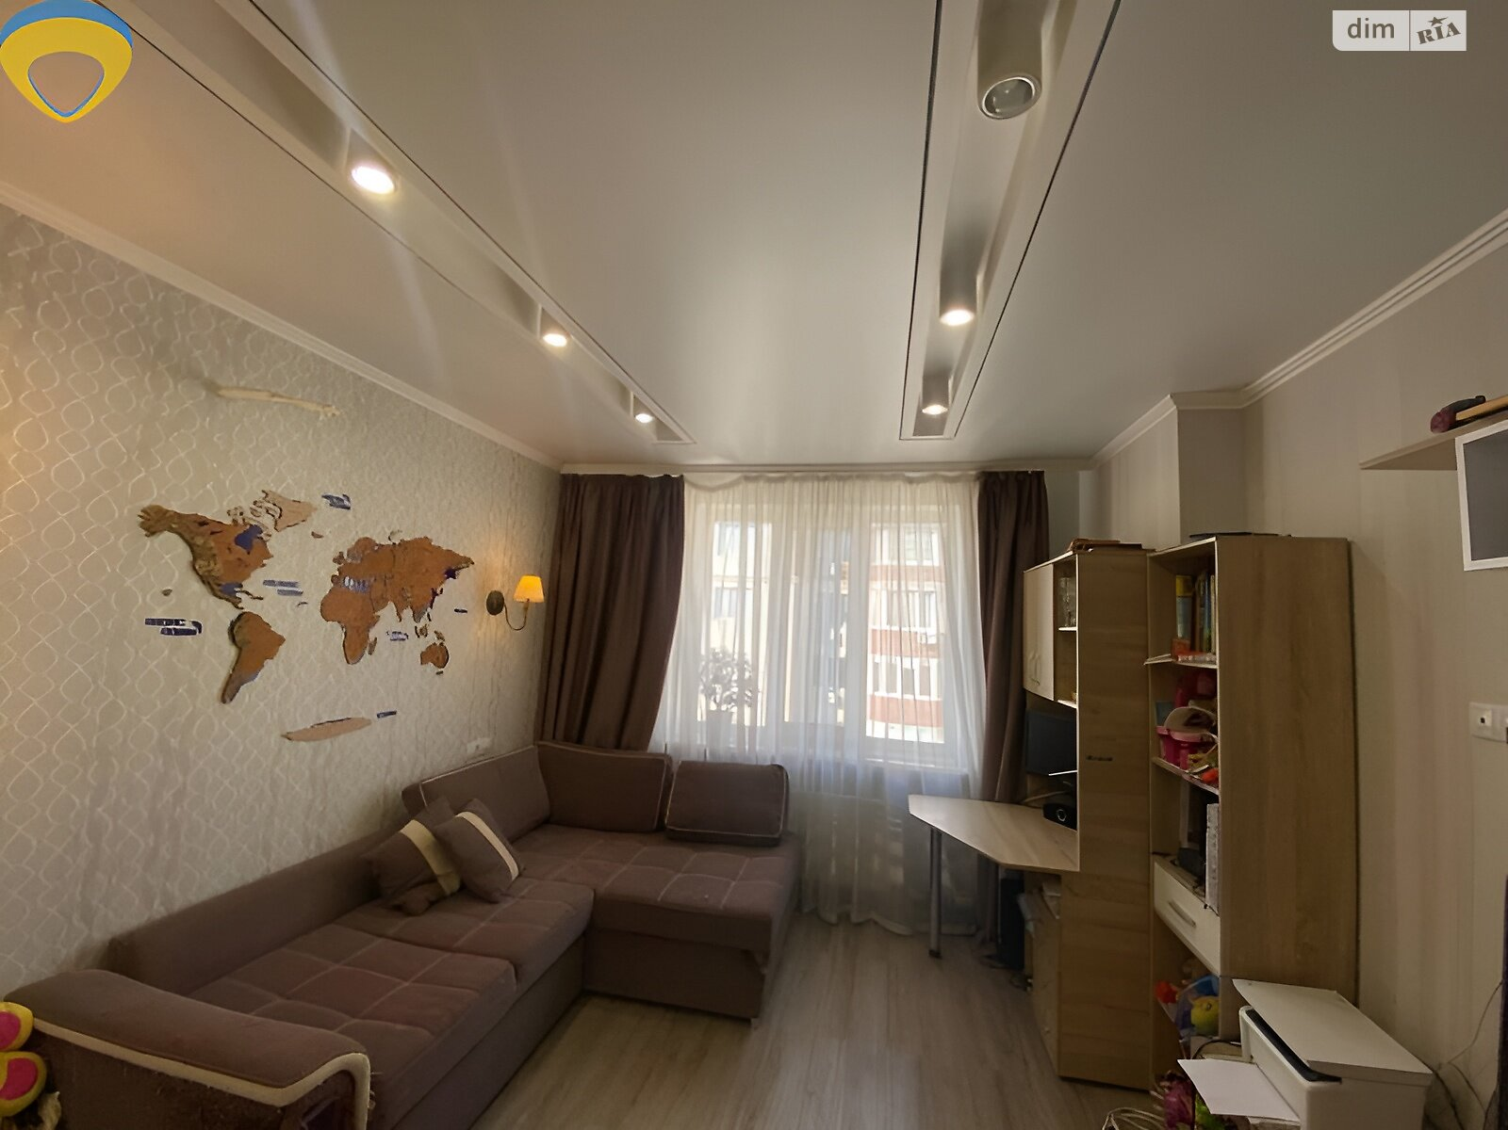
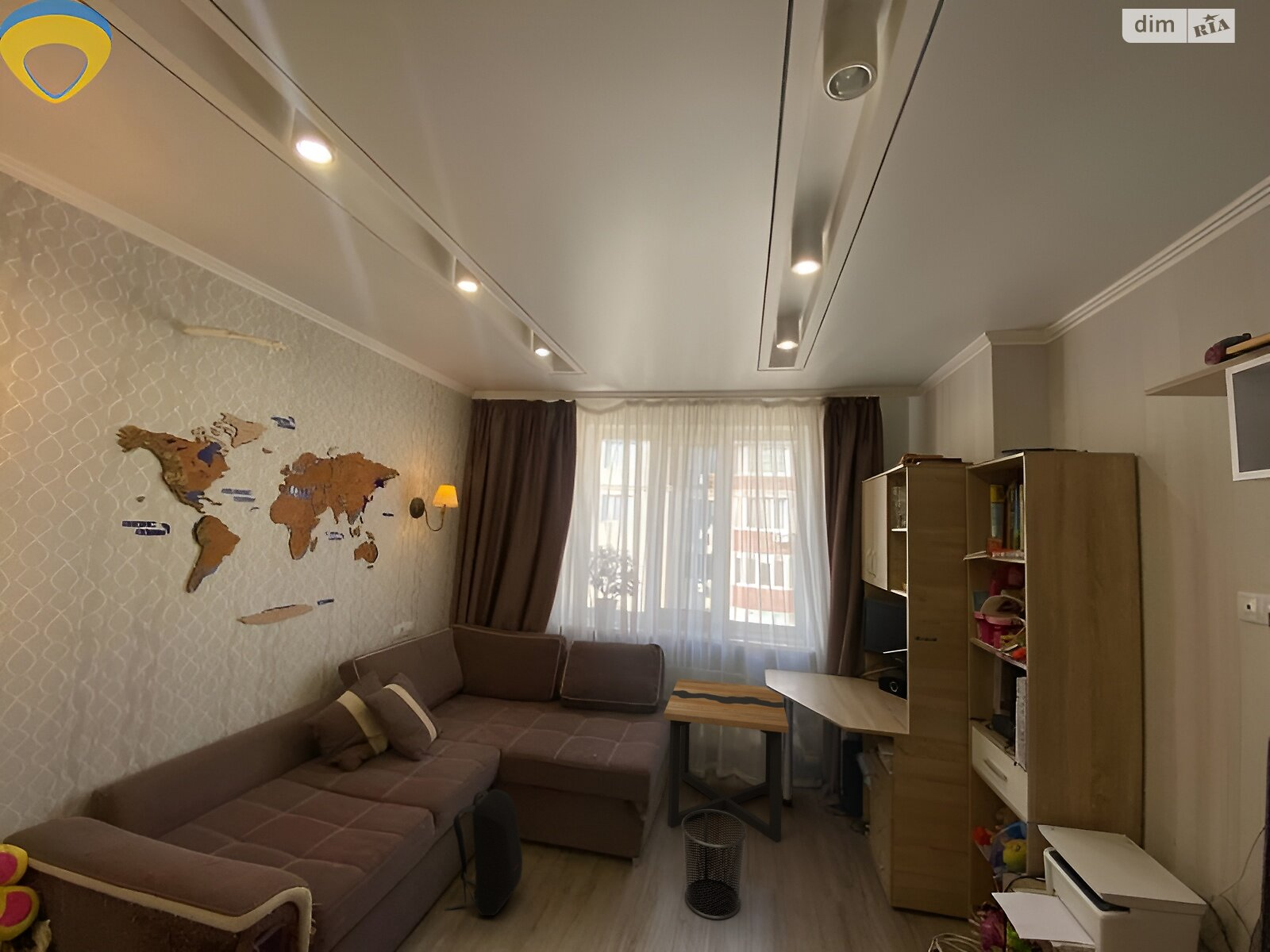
+ side table (728, 726)
+ waste bin (713, 862)
+ backpack (488, 847)
